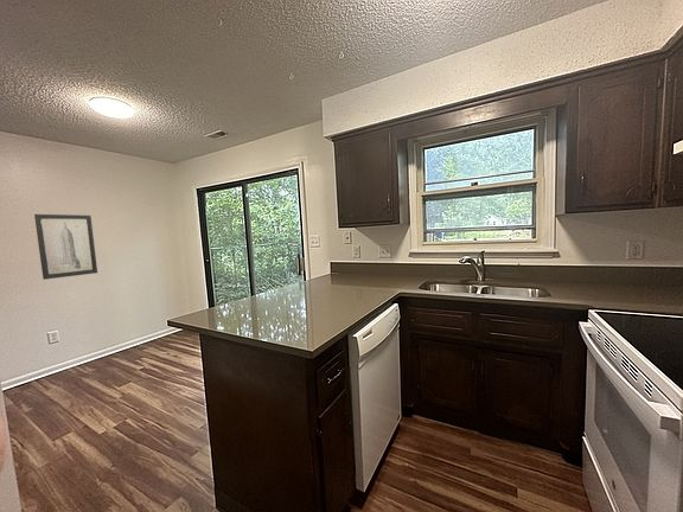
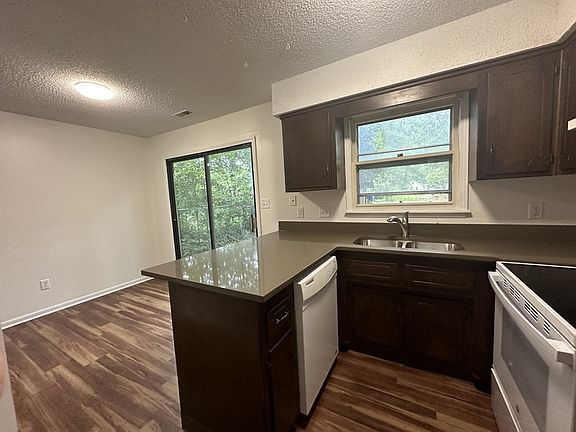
- wall art (68, 245)
